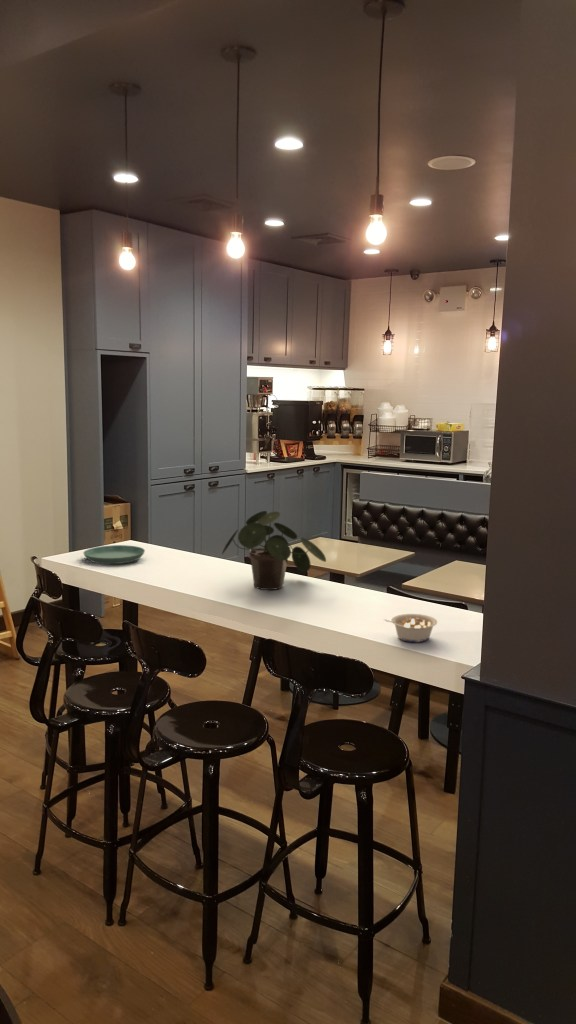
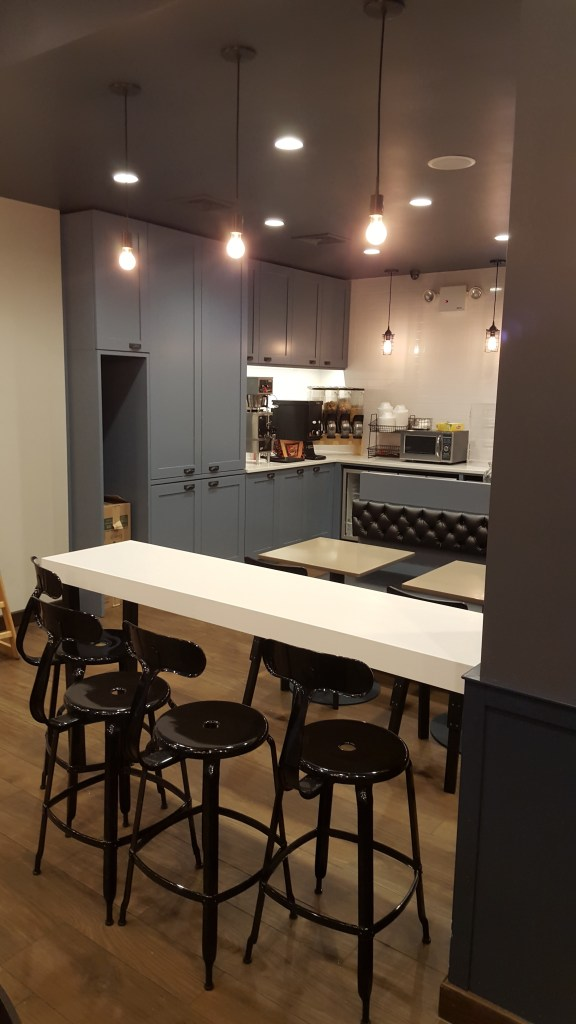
- potted plant (272, 549)
- saucer (114, 555)
- legume (413, 627)
